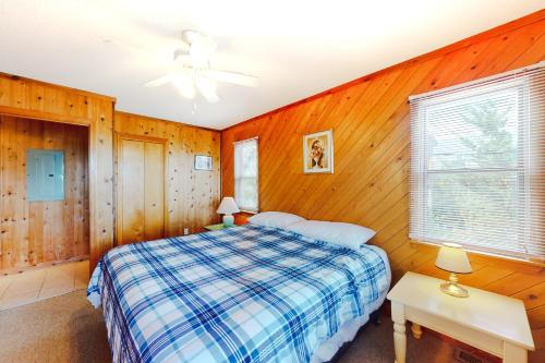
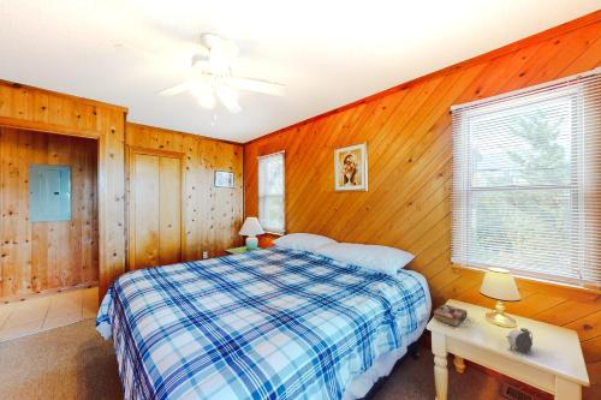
+ book (450, 314)
+ alarm clock (520, 339)
